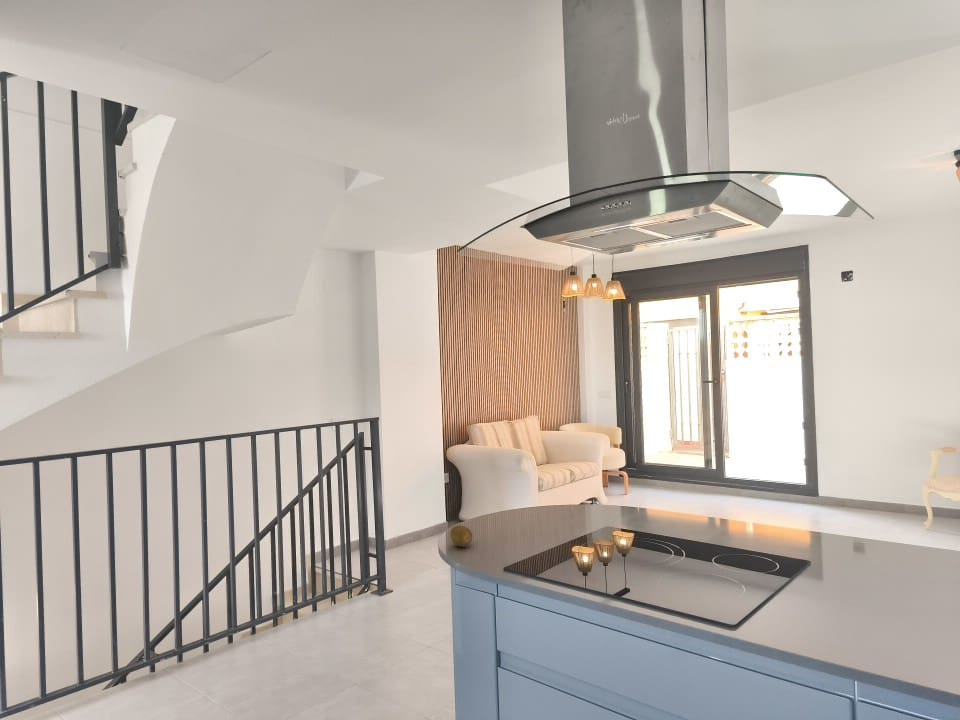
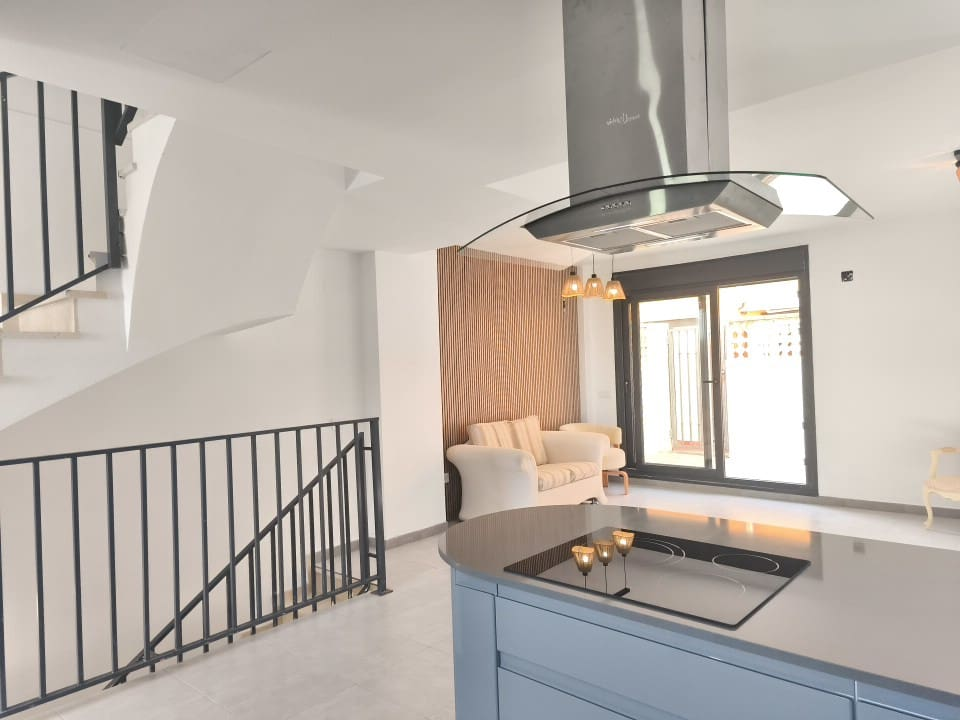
- fruit (461, 535)
